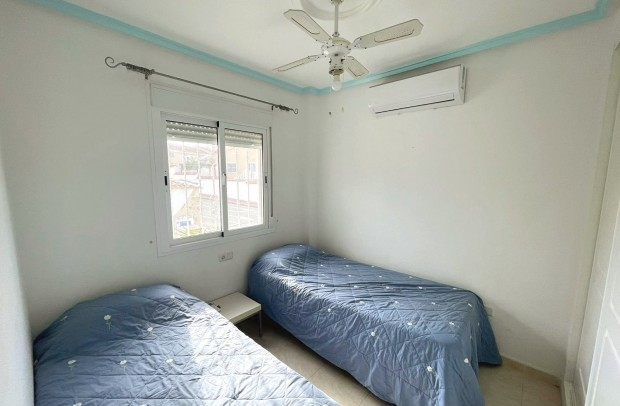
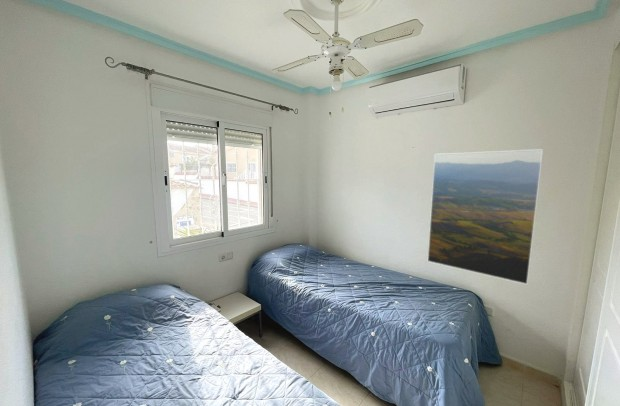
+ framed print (477, 213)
